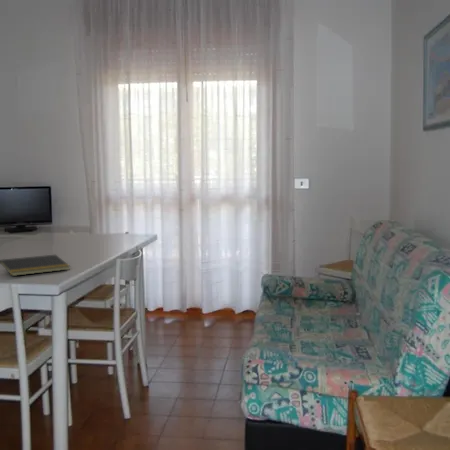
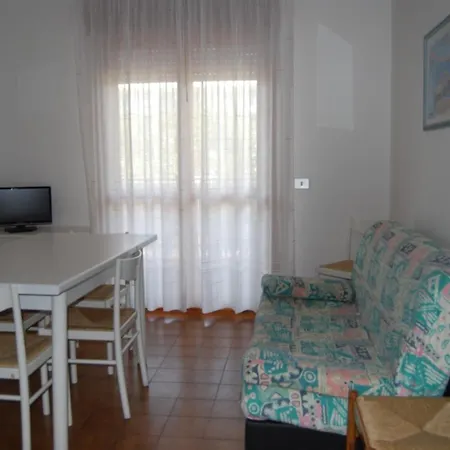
- notepad (35, 264)
